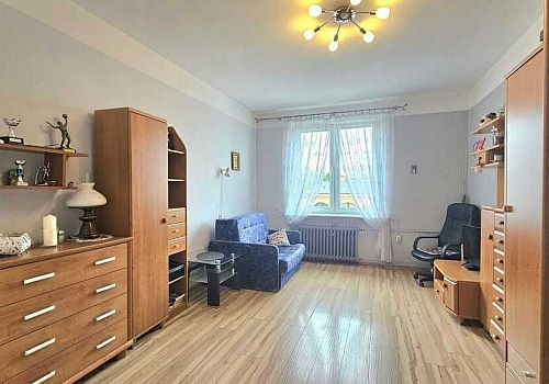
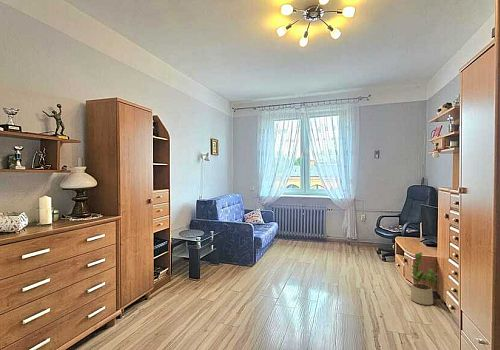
+ potted plant (425, 277)
